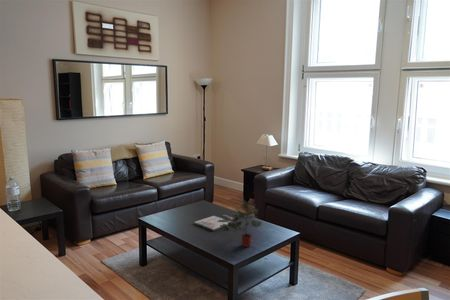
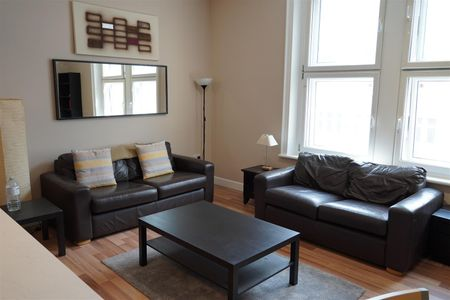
- magazine (217, 222)
- potted plant (239, 222)
